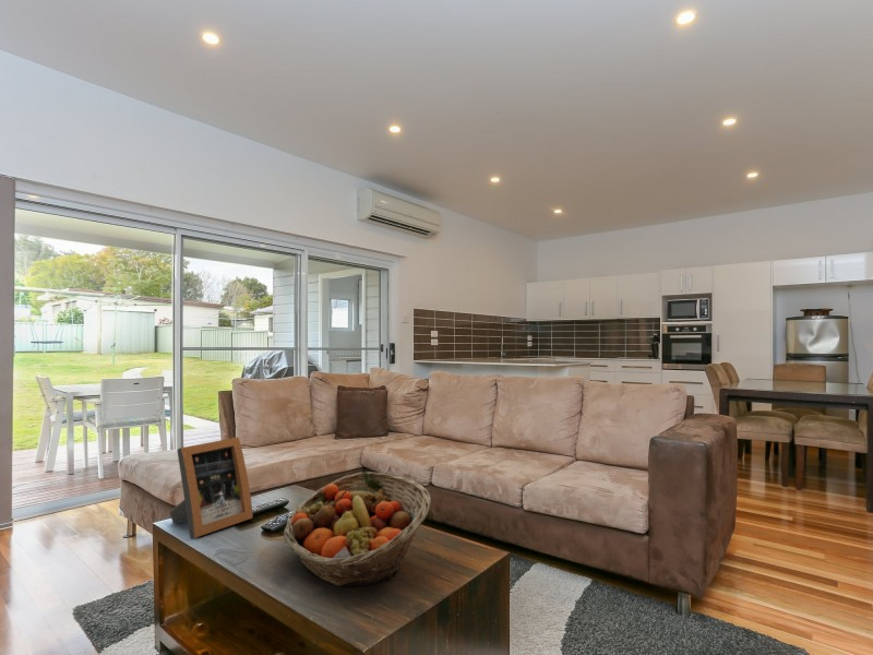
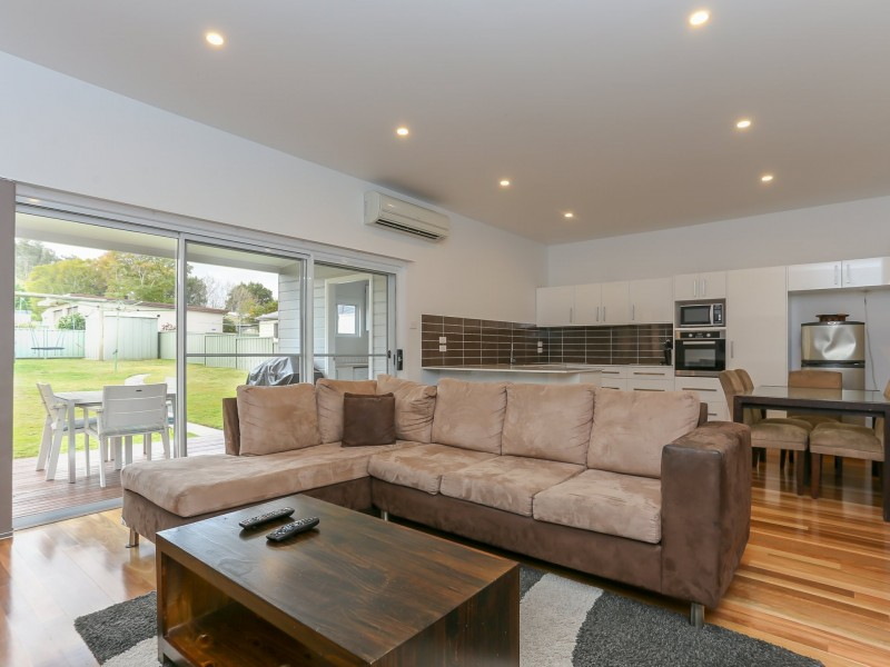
- picture frame (208, 481)
- fruit basket (357, 523)
